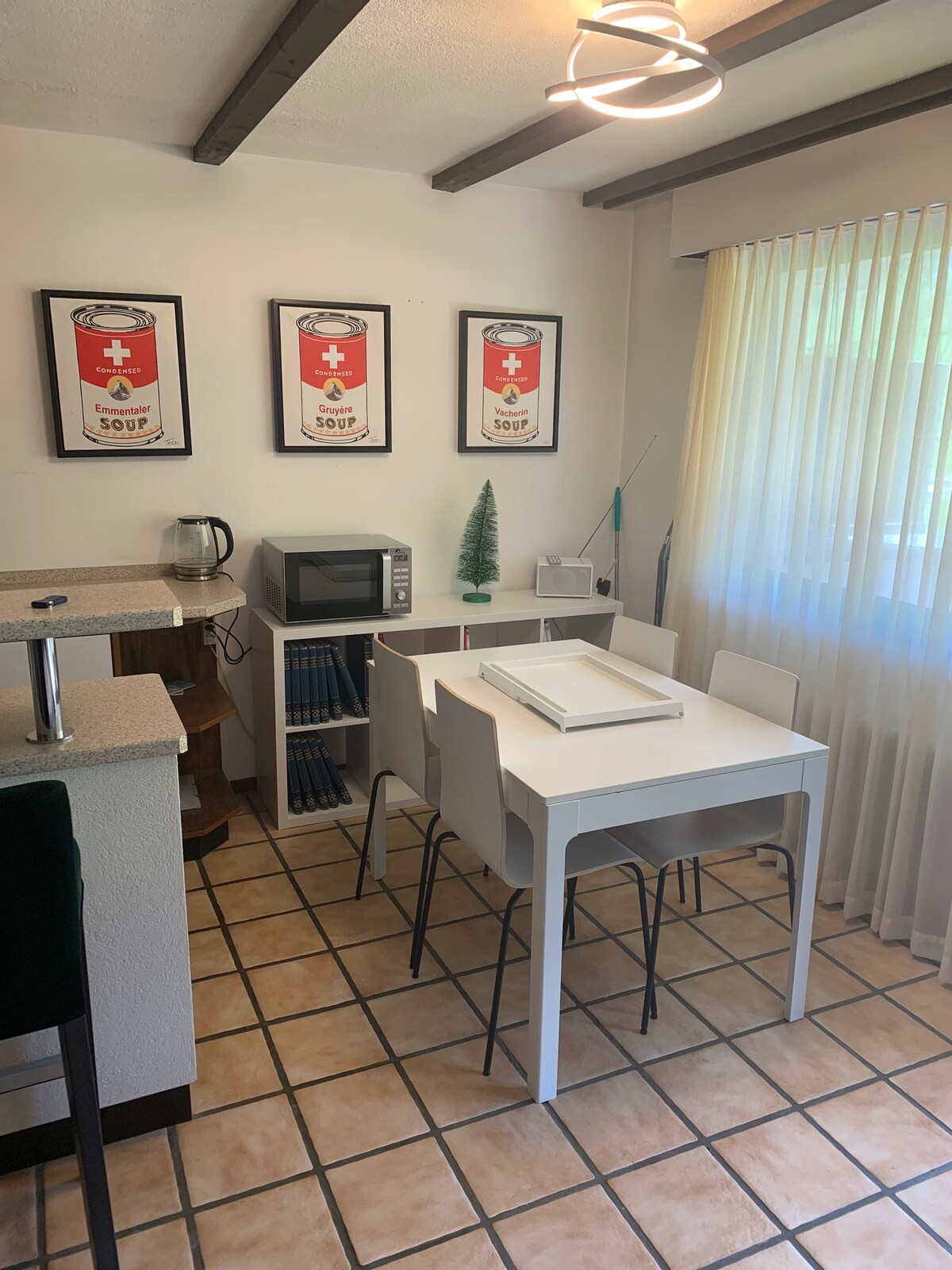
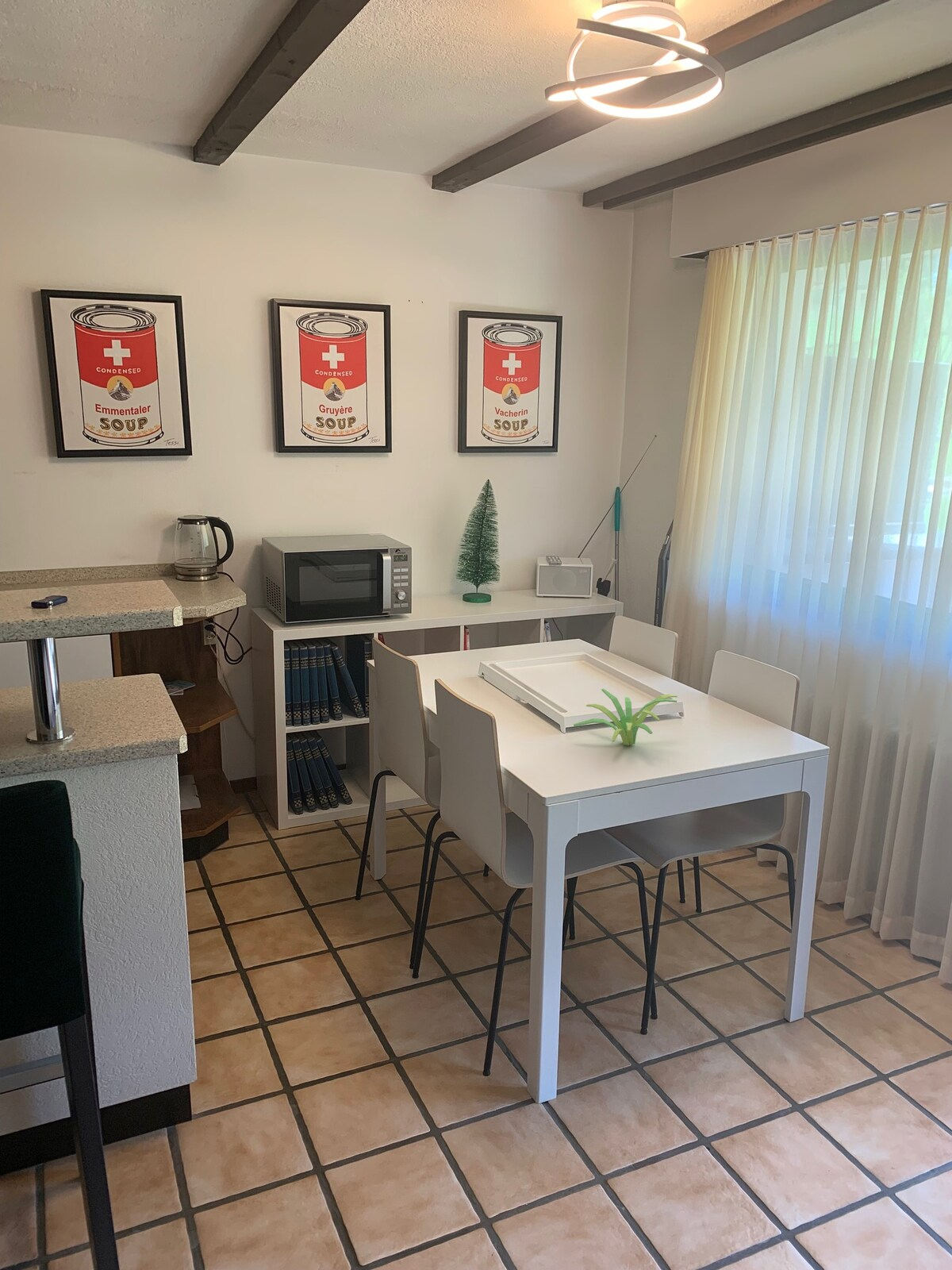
+ plant (626, 718)
